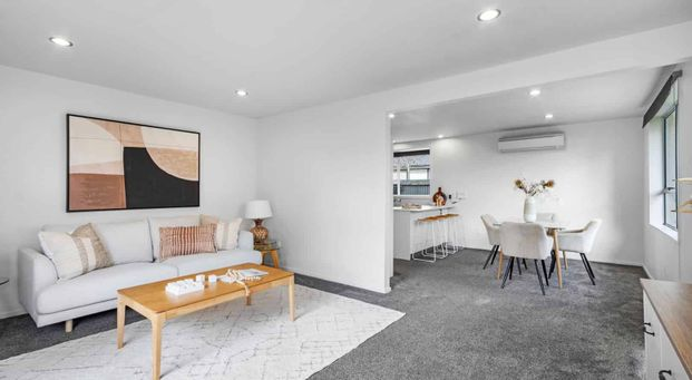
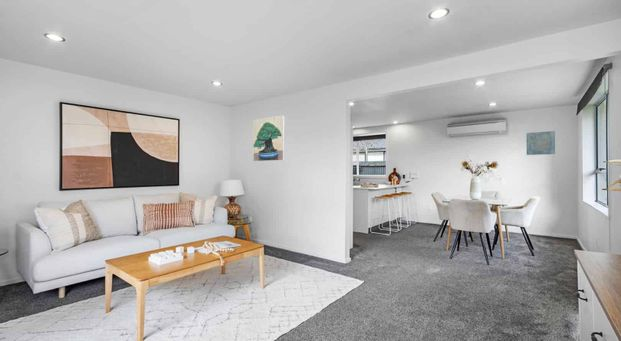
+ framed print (268, 139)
+ wall art (540, 143)
